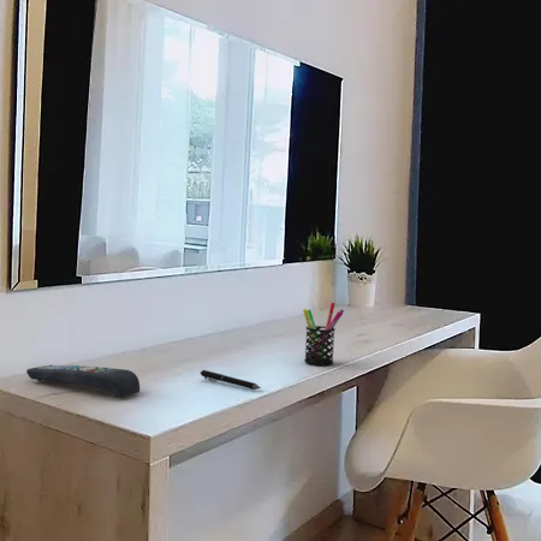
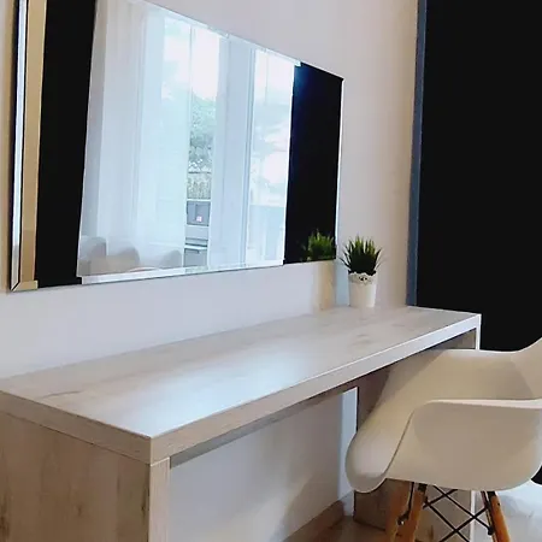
- pen (230, 380)
- pen holder (319, 331)
- remote control (82, 375)
